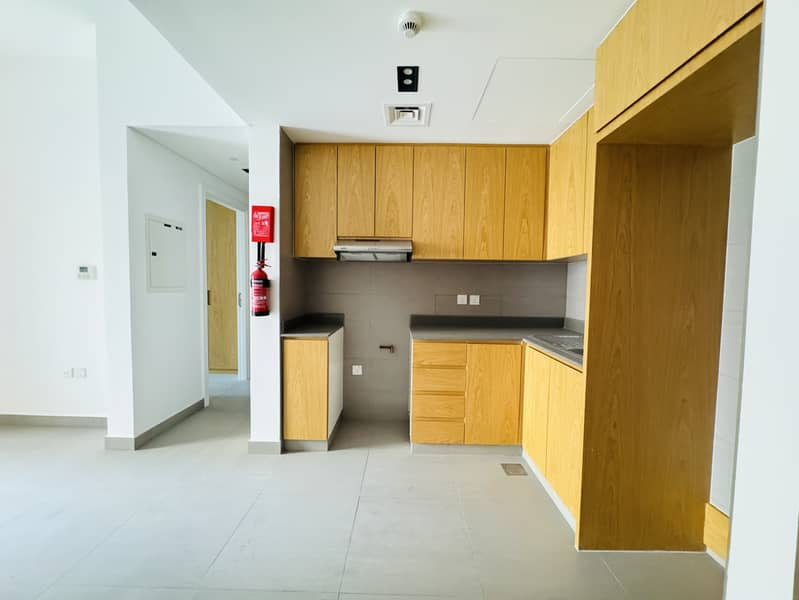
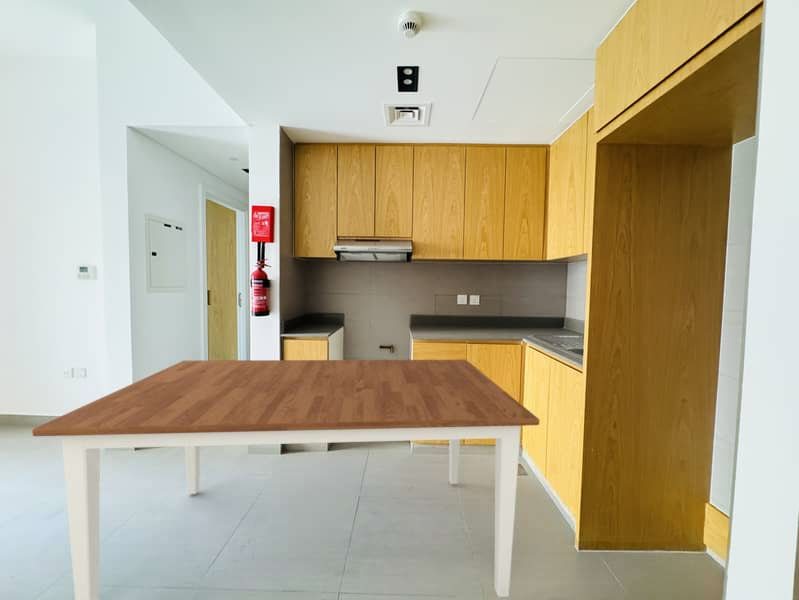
+ dining table (319, 442)
